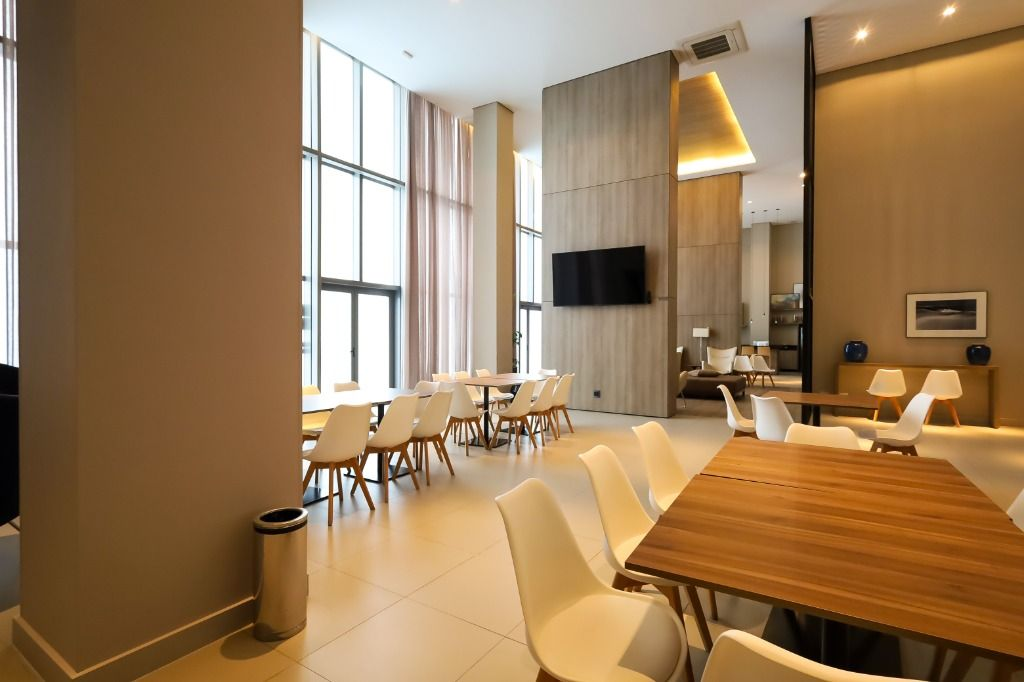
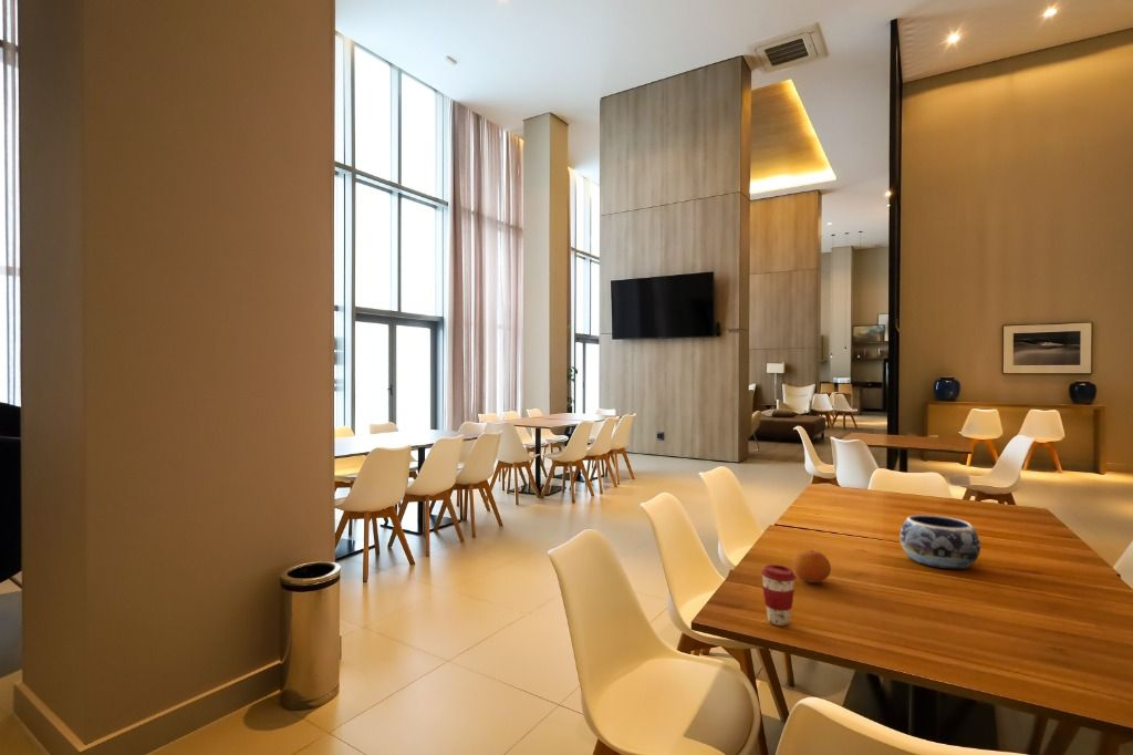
+ decorative bowl (938, 540)
+ coffee cup (778, 594)
+ fruit (811, 566)
